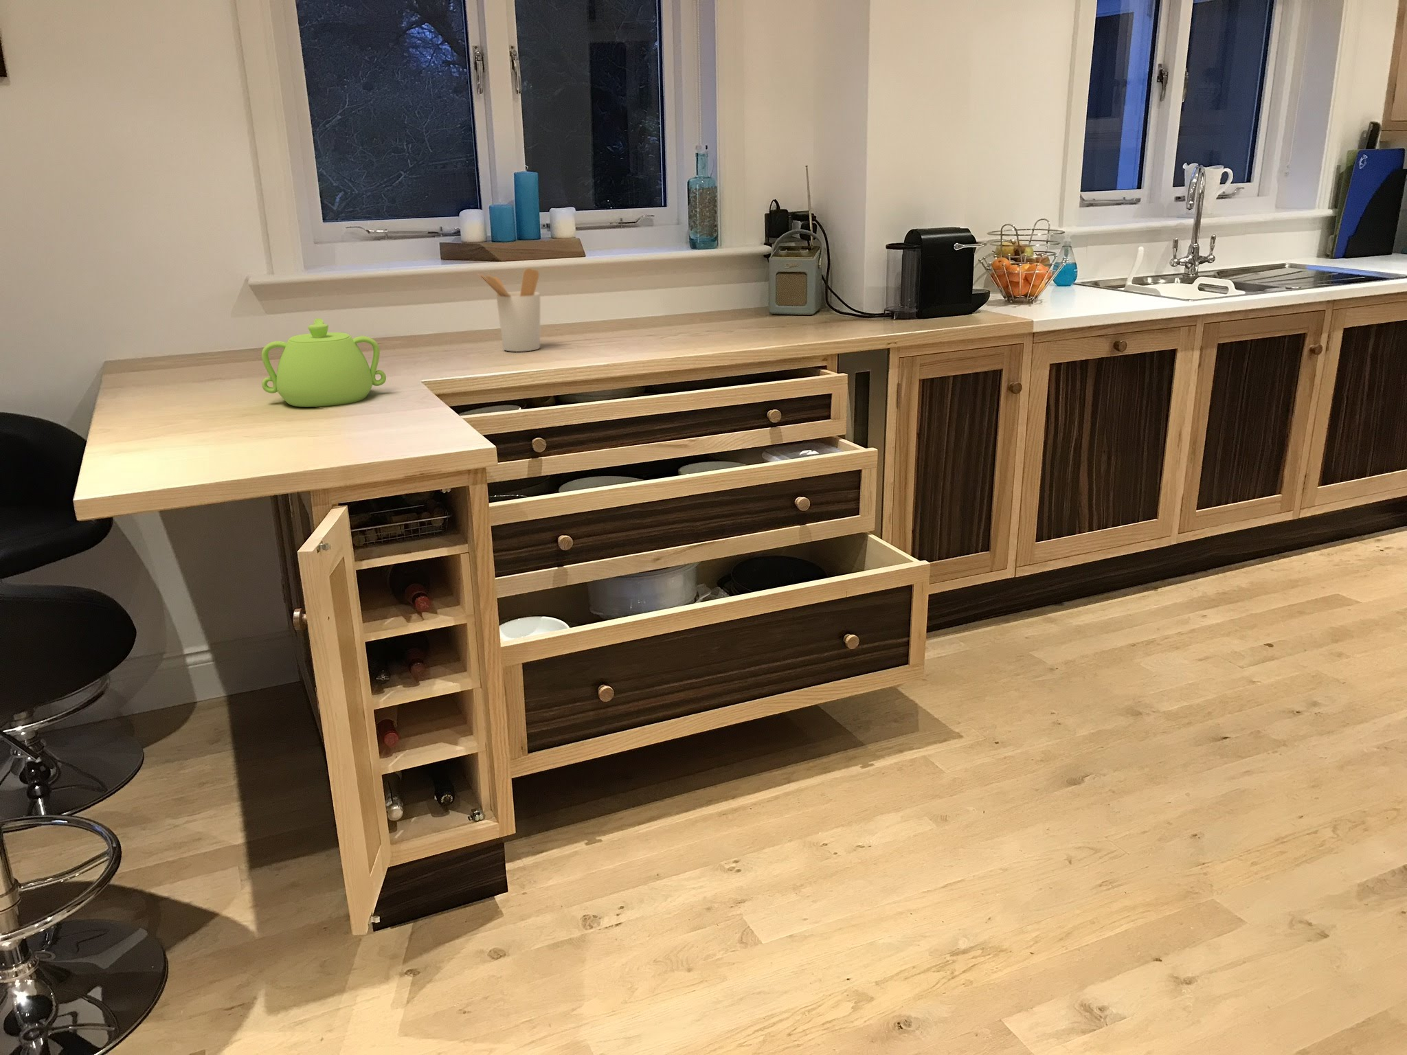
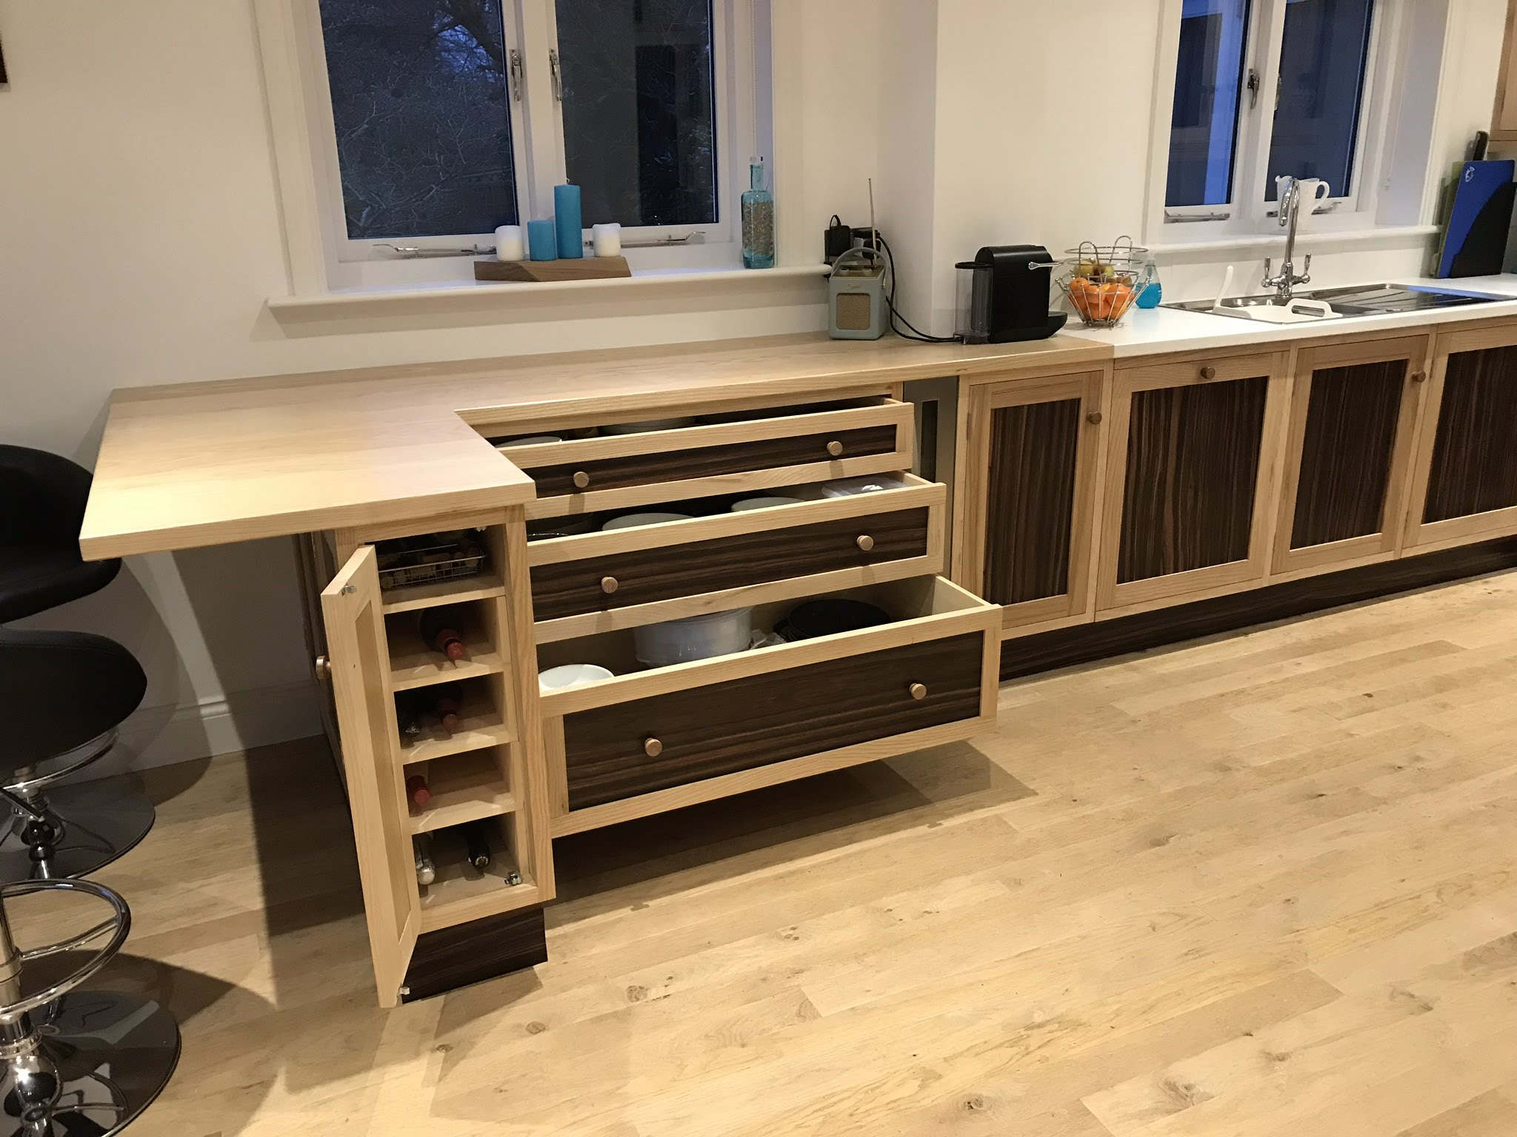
- teapot (322, 359)
- utensil holder (510, 309)
